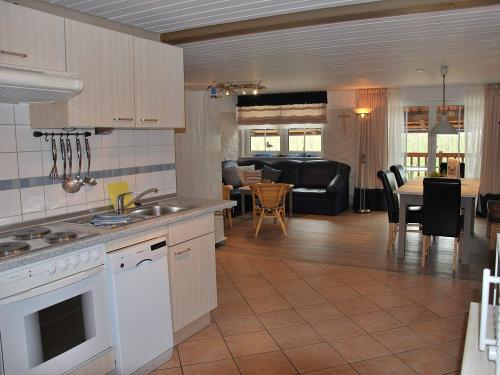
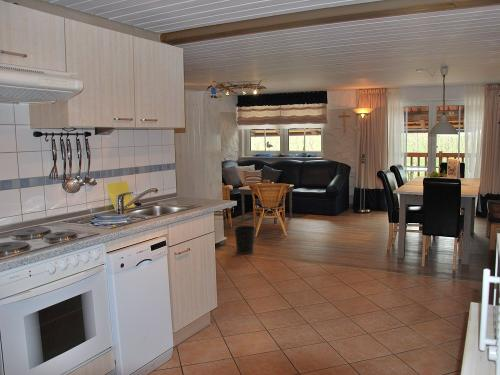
+ wastebasket (244, 239)
